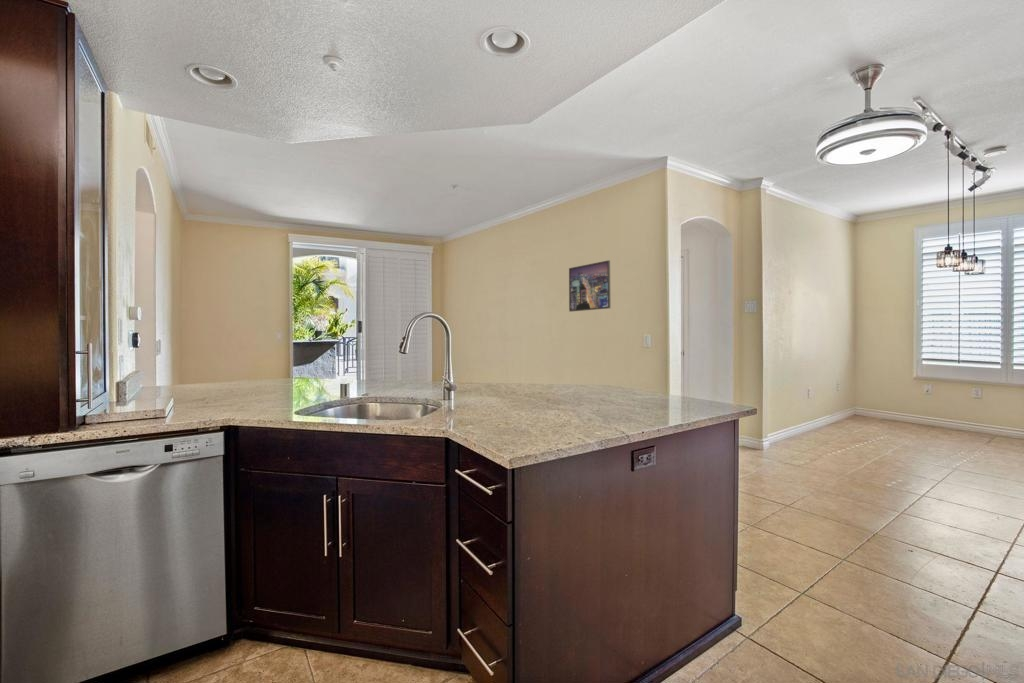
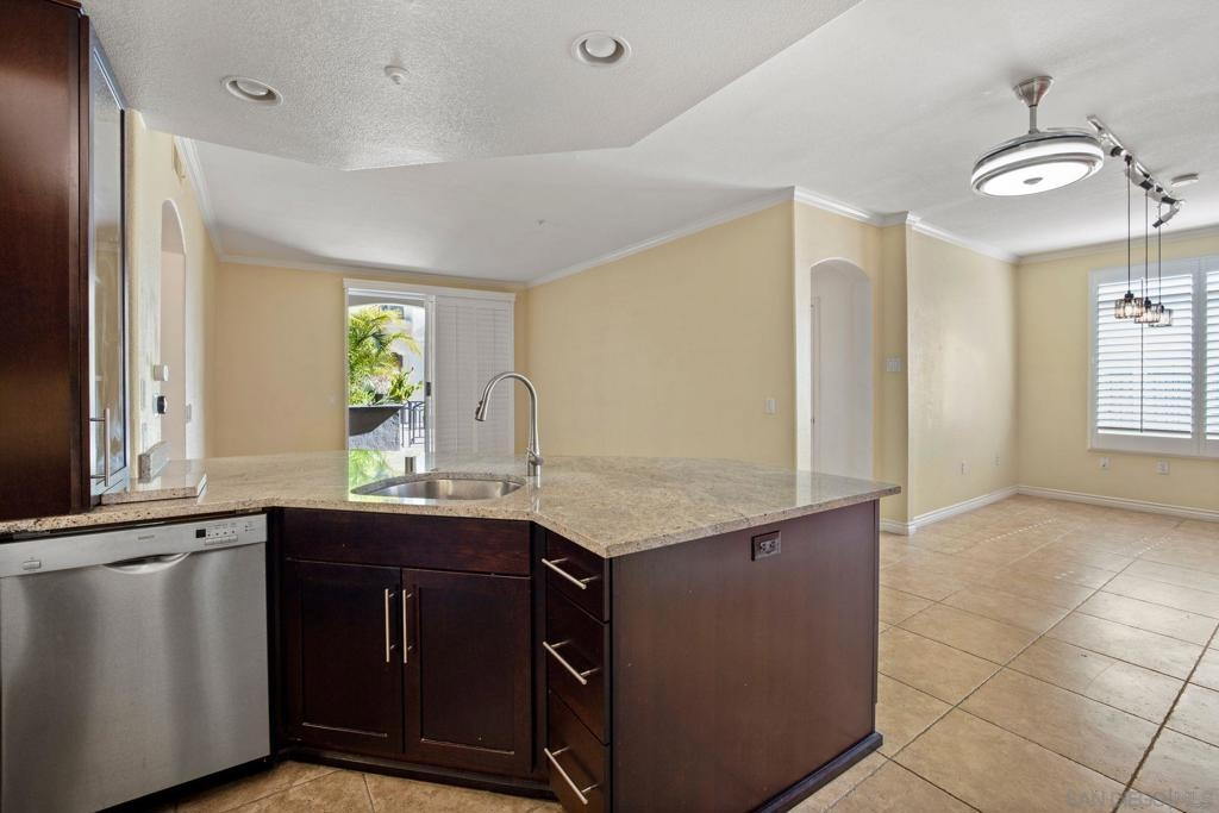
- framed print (588, 287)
